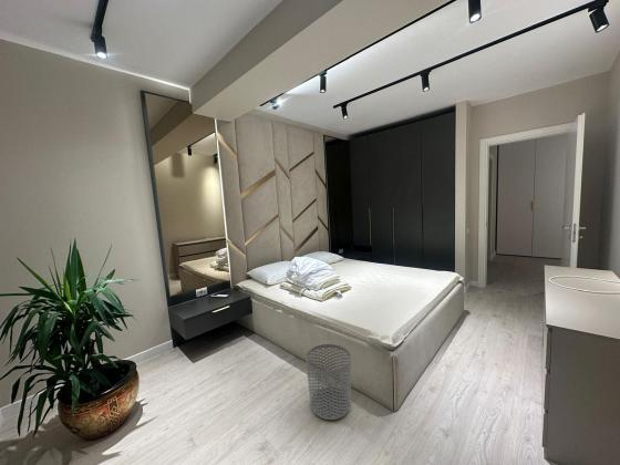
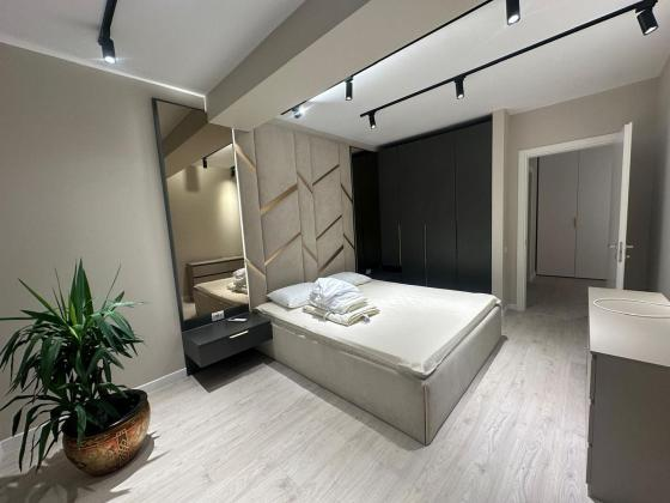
- waste bin (329, 380)
